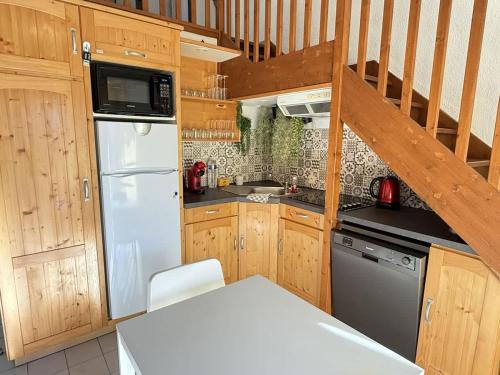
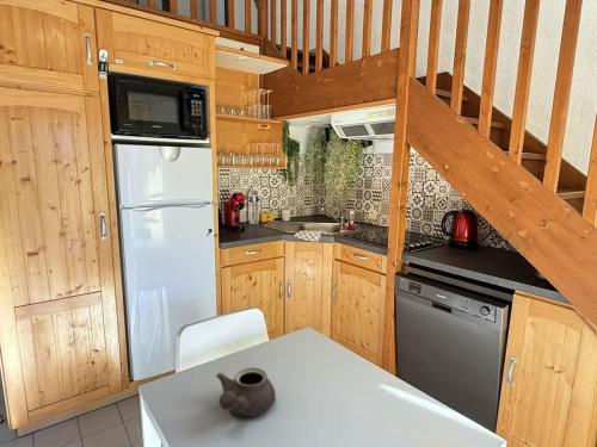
+ teapot (241, 392)
